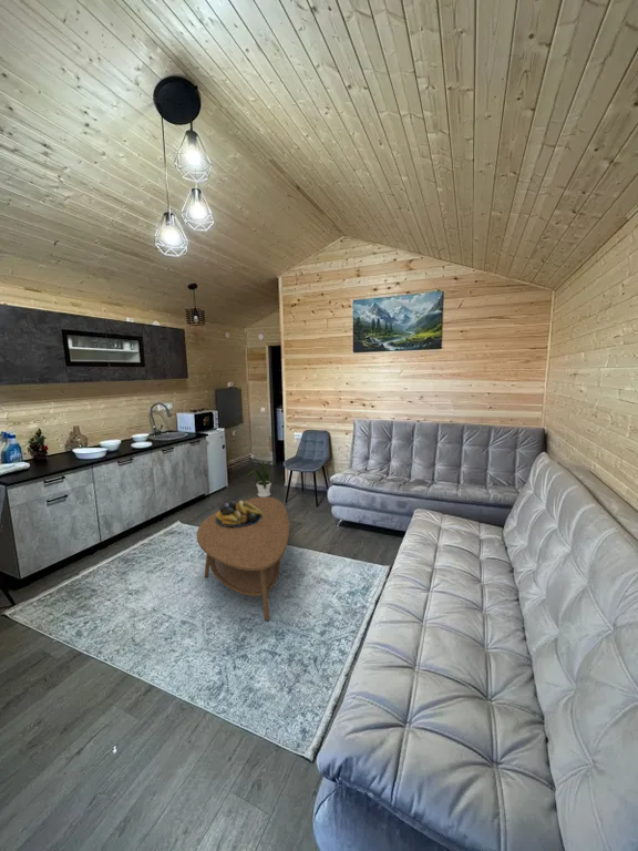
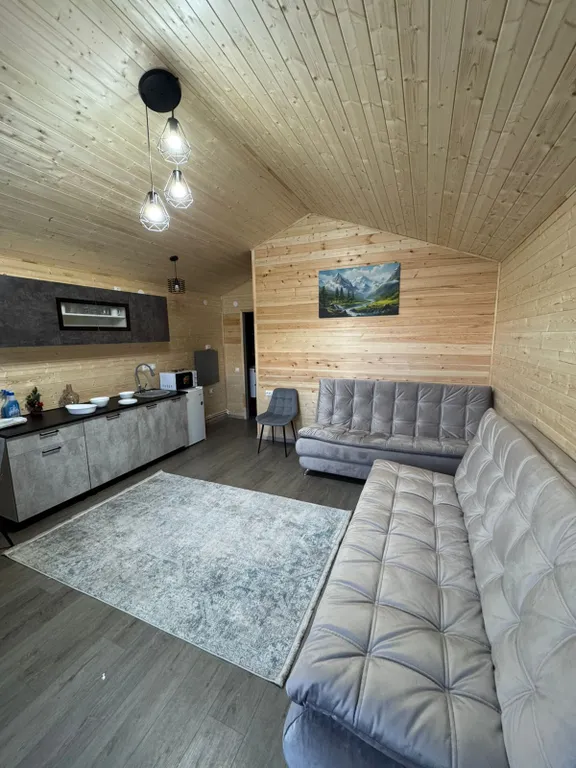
- fruit bowl (238, 510)
- coffee table (245, 548)
- house plant (261, 476)
